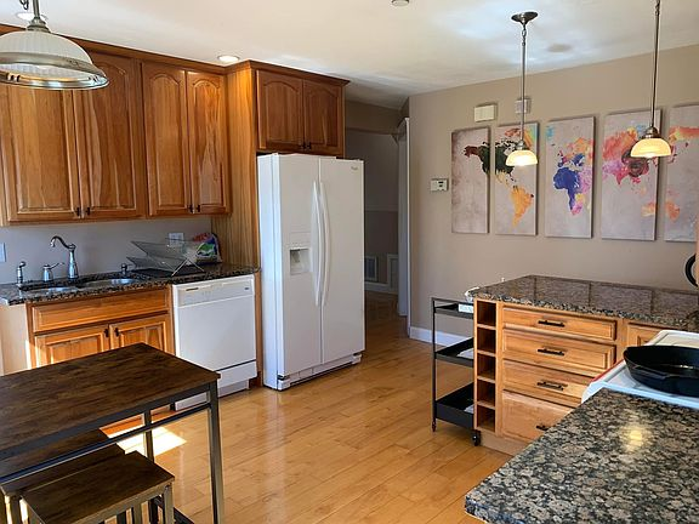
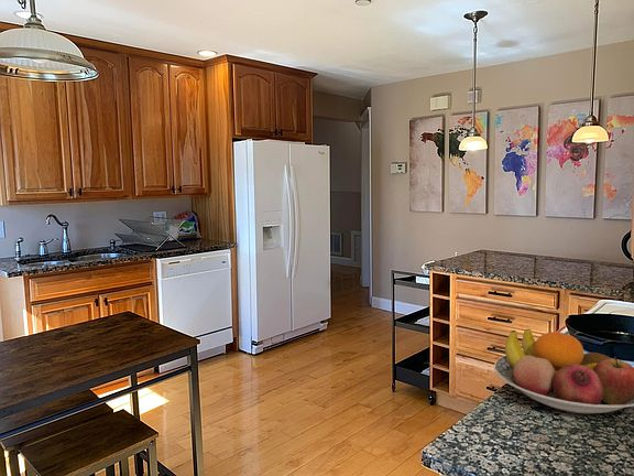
+ fruit bowl (570, 368)
